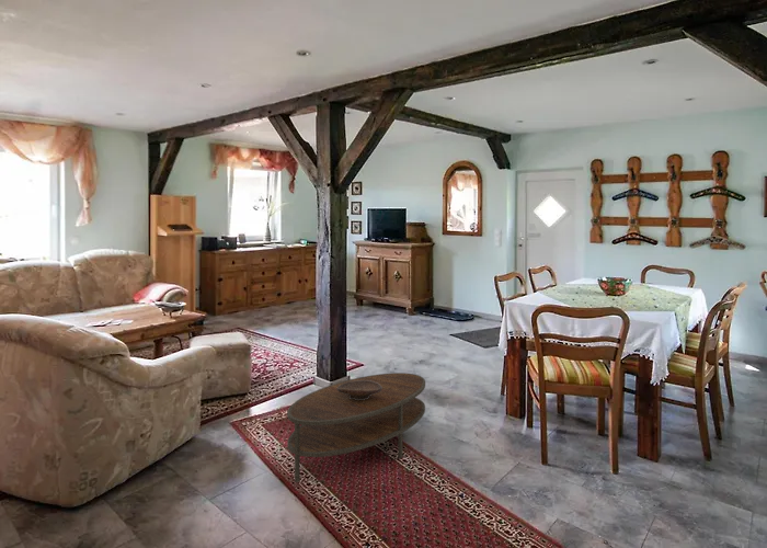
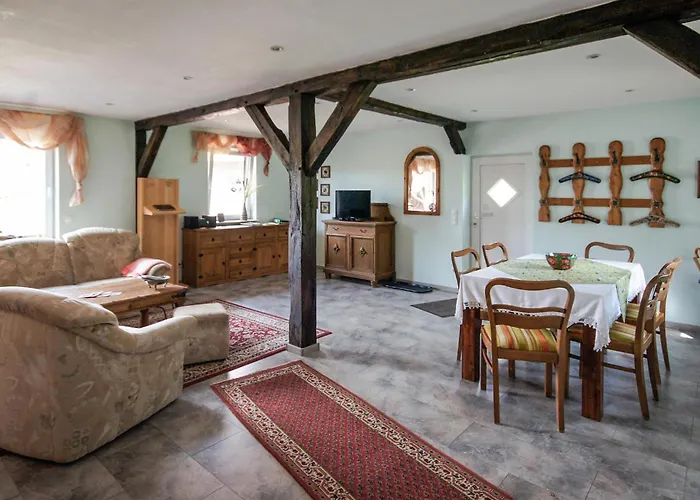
- coffee table (363, 420)
- decorative bowl (359, 390)
